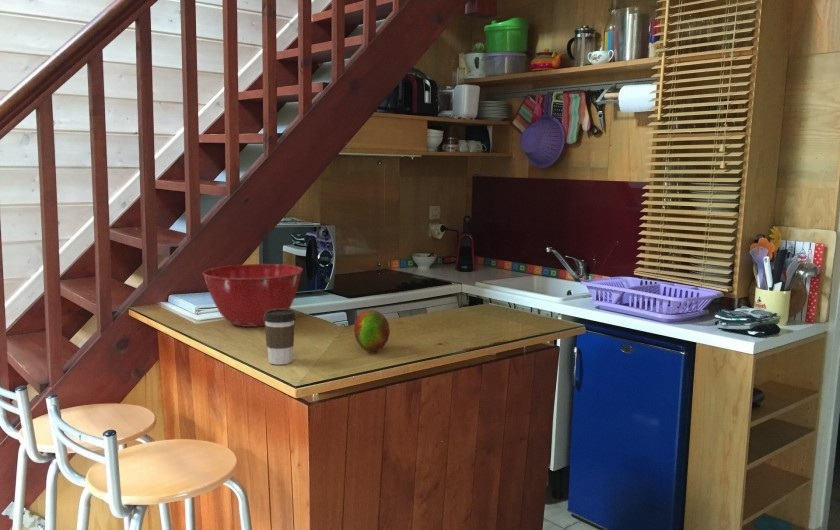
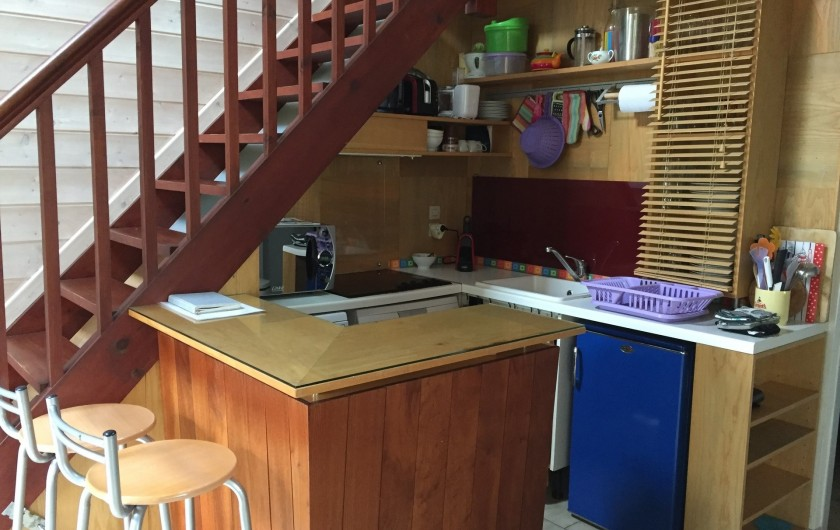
- coffee cup (280, 336)
- fruit (371, 330)
- mixing bowl (253, 295)
